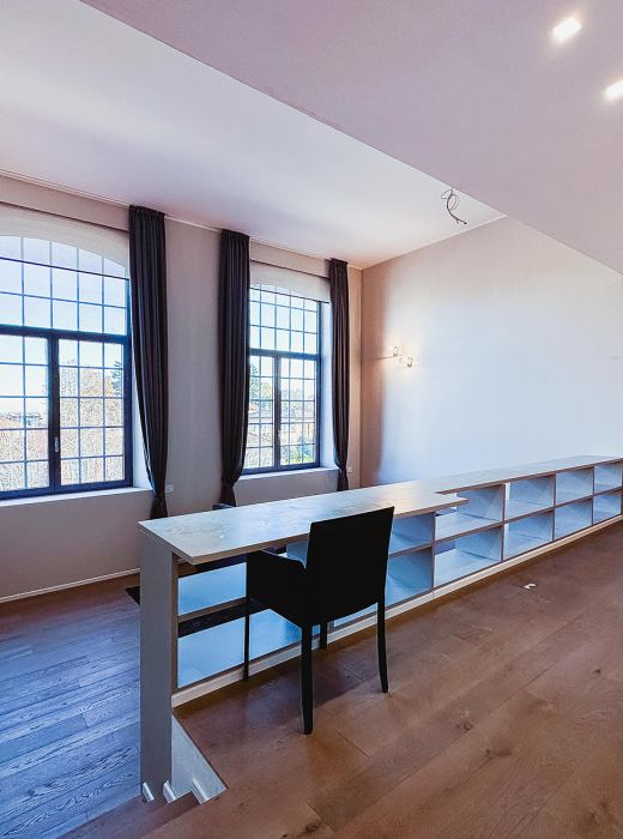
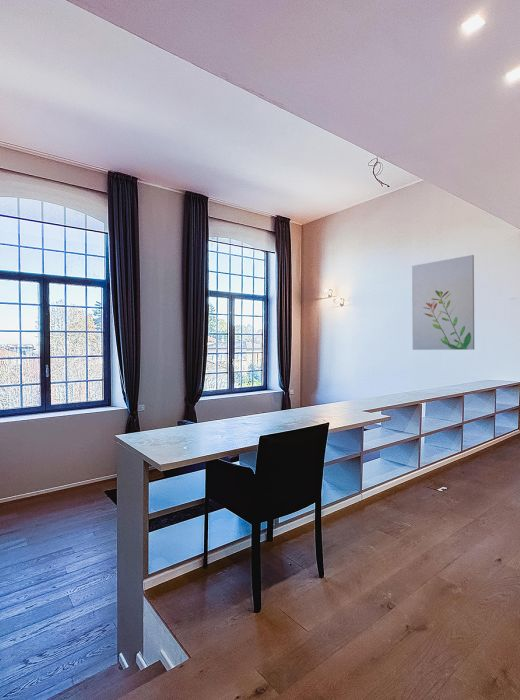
+ wall art (441, 305)
